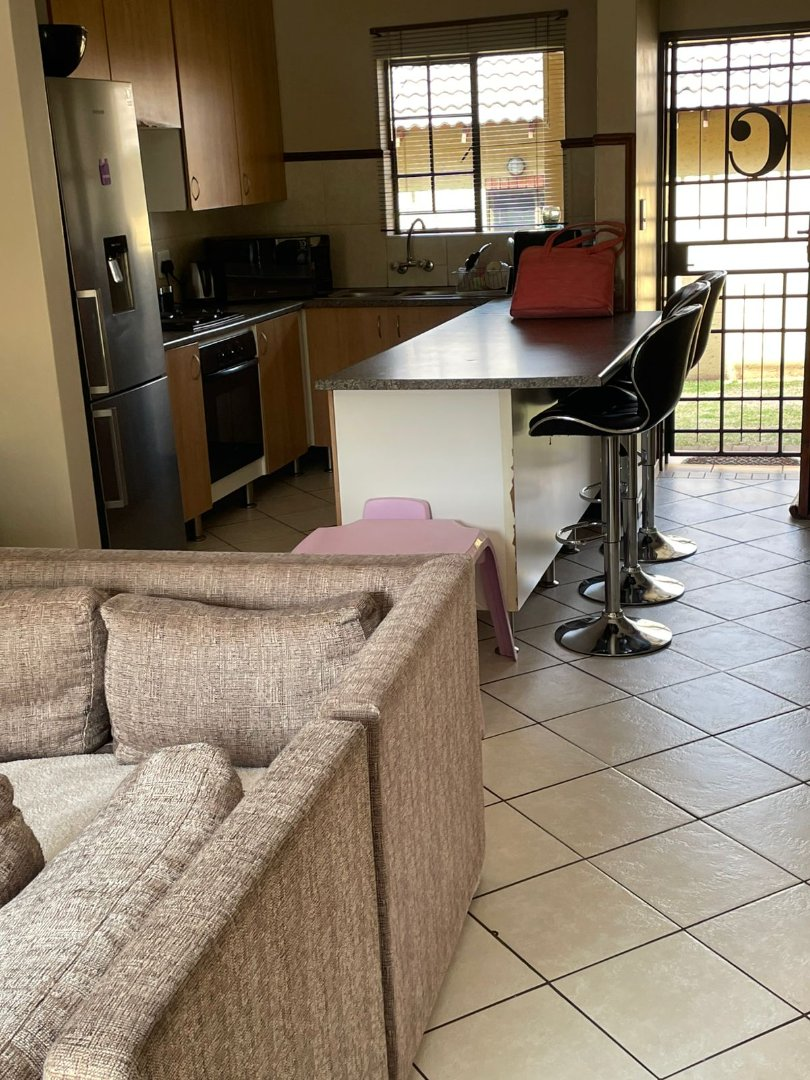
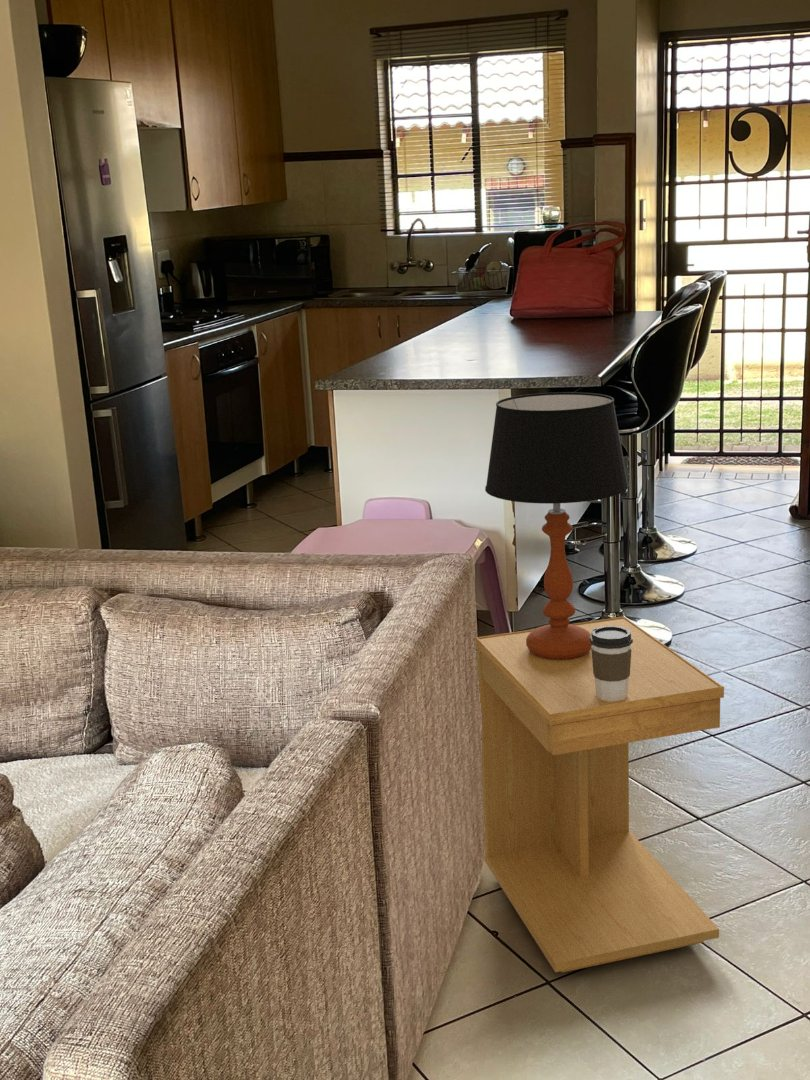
+ table lamp (557, 528)
+ side table (592, 789)
+ coffee cup (611, 662)
